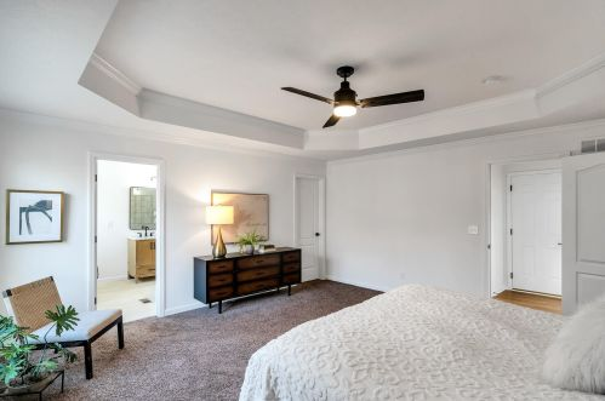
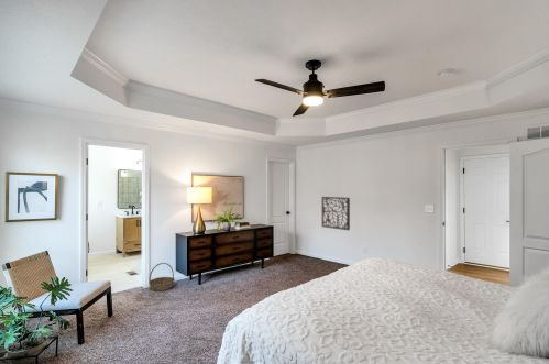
+ basket (162, 277)
+ decorative wall panel (336, 212)
